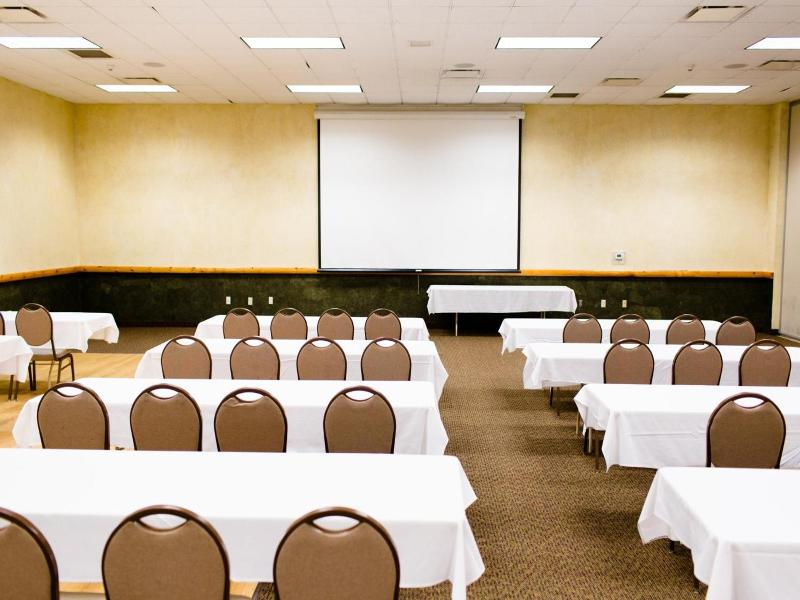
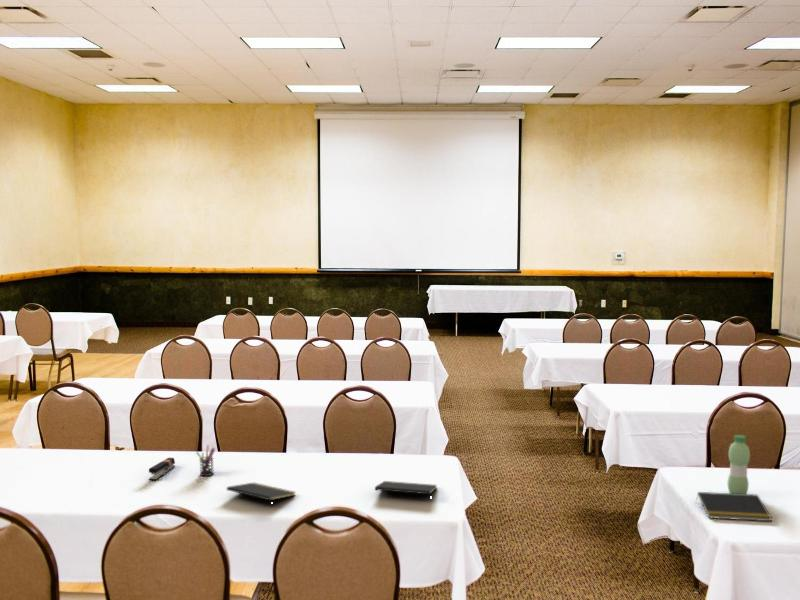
+ water bottle (738, 465)
+ pen holder (205, 460)
+ notepad (261, 491)
+ stapler (162, 467)
+ notepad (406, 487)
+ notepad (733, 506)
